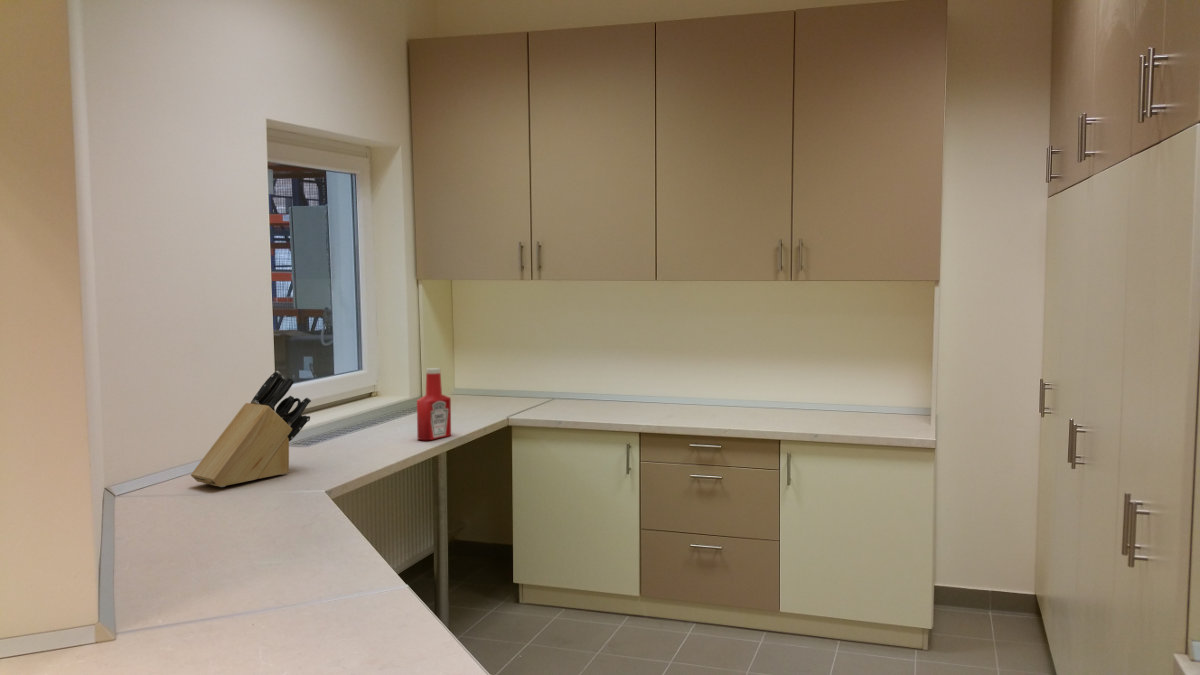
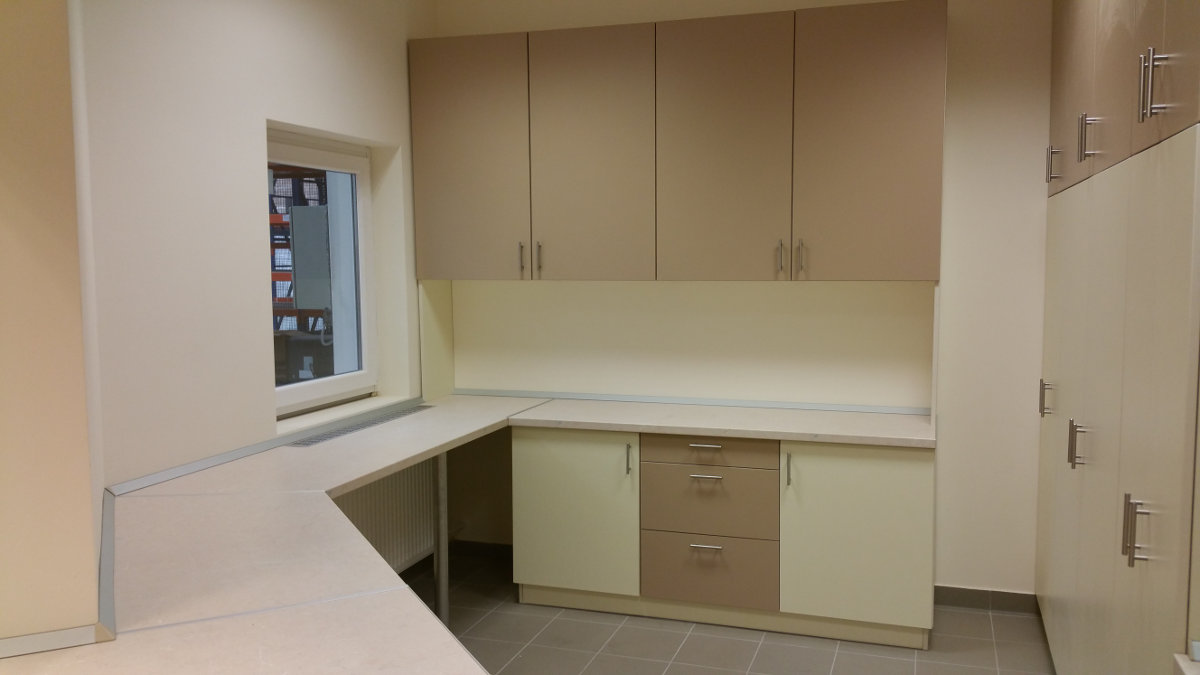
- soap bottle (433, 402)
- knife block (254, 425)
